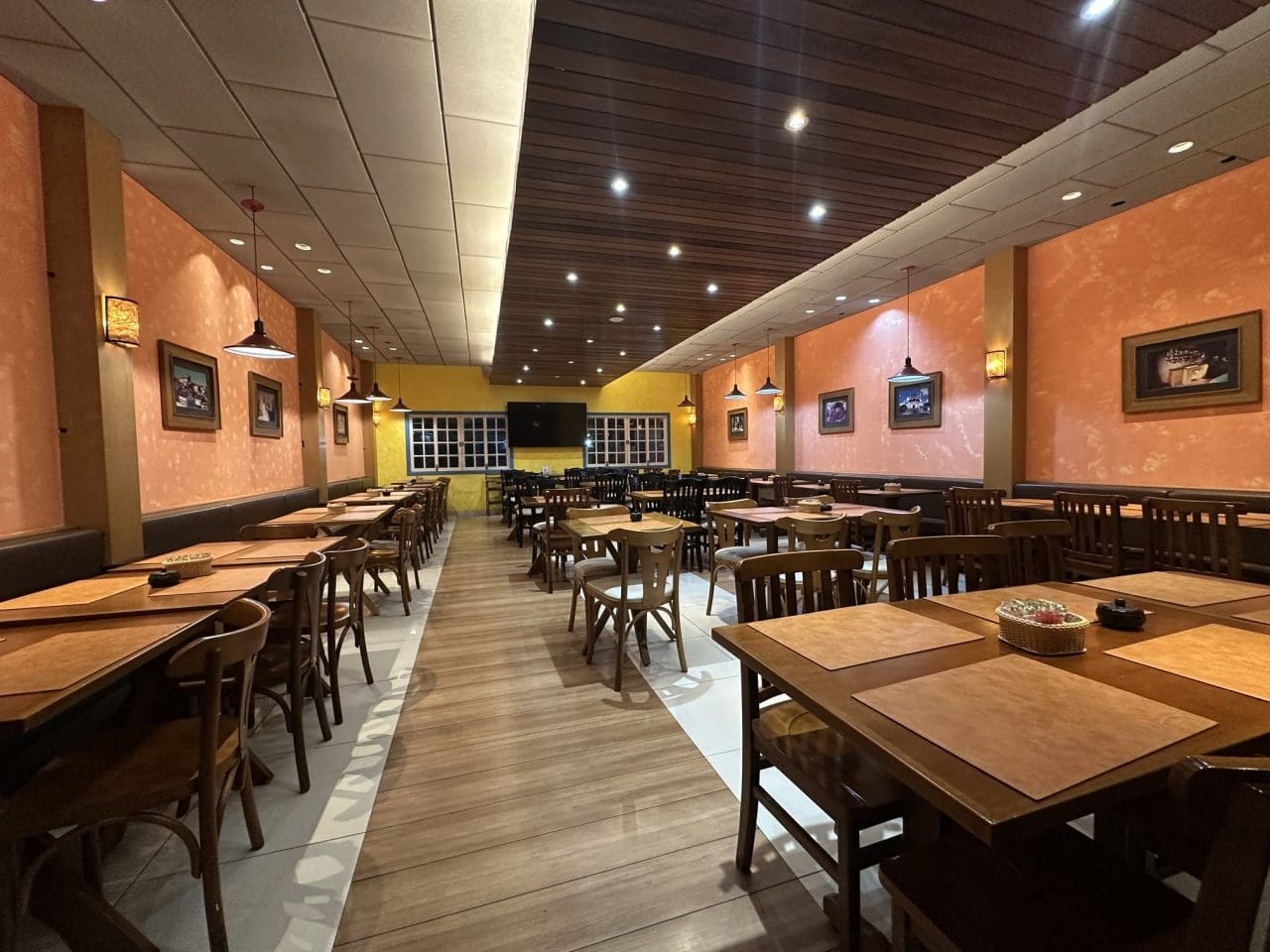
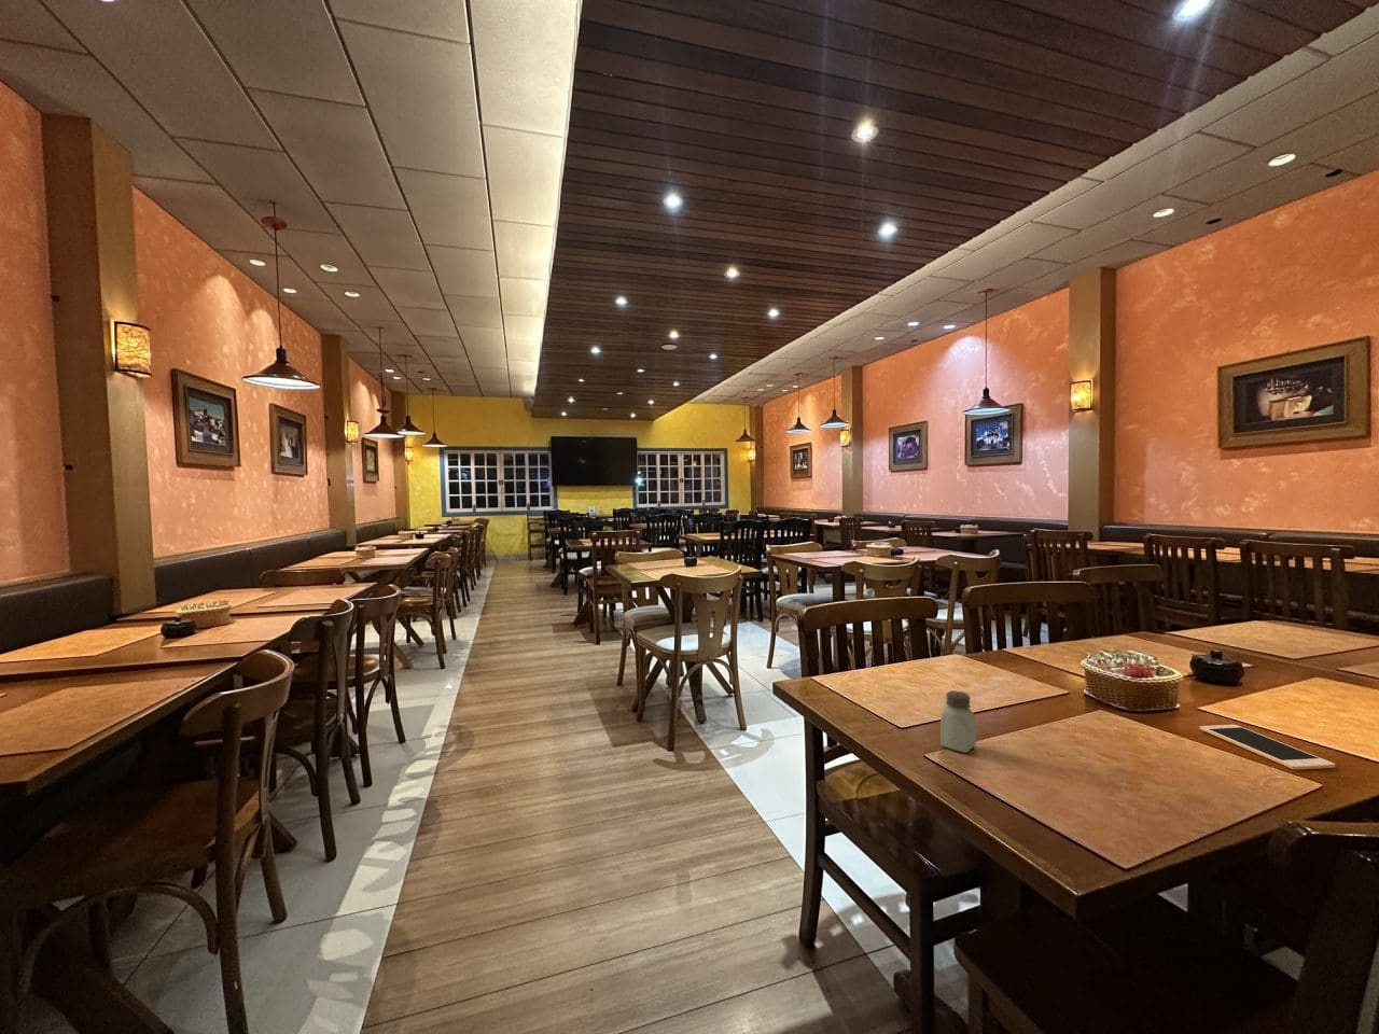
+ saltshaker (958, 719)
+ cell phone (1262, 744)
